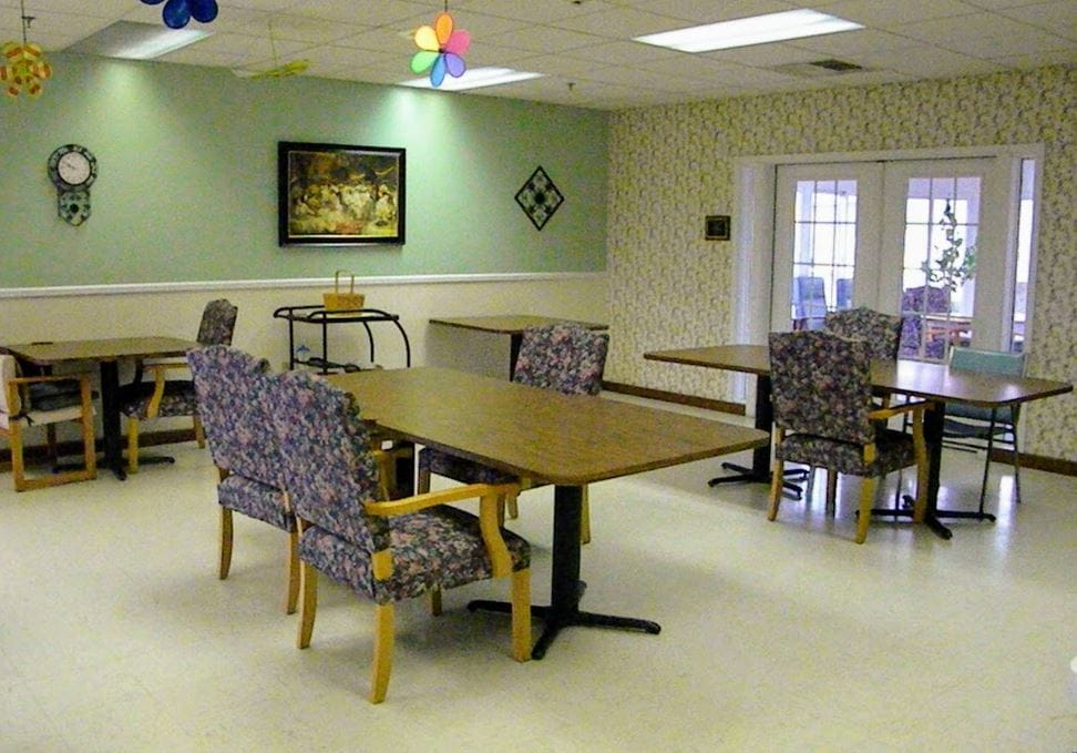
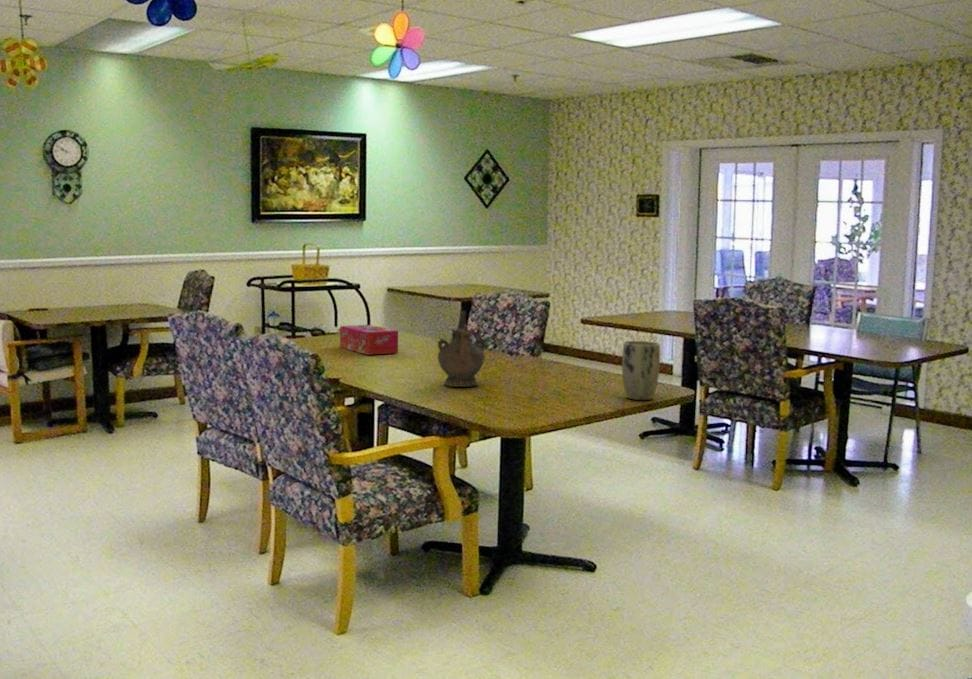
+ ceremonial vessel (462, 348)
+ plant pot (640, 370)
+ tissue box (368, 339)
